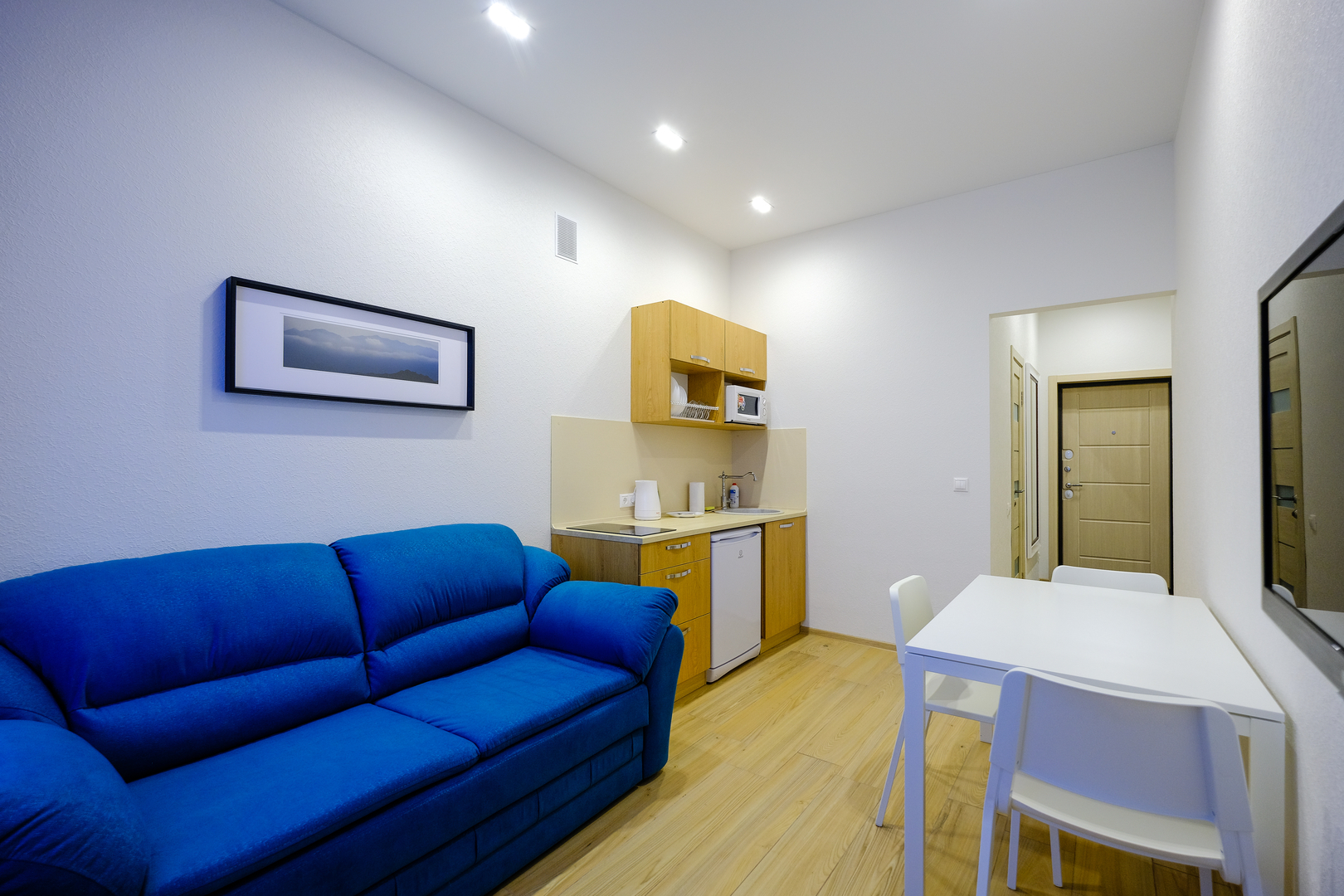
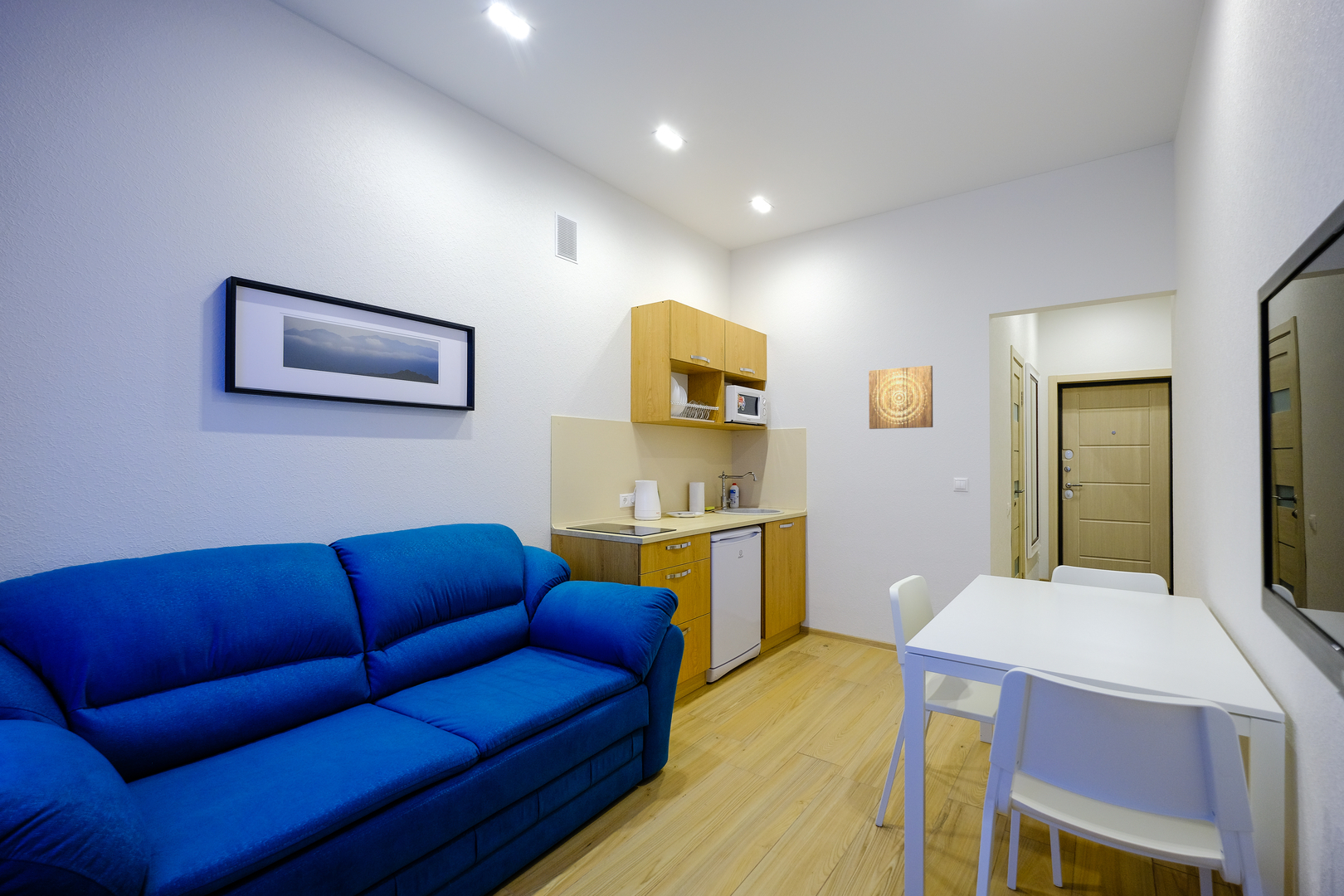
+ wall art (899, 398)
